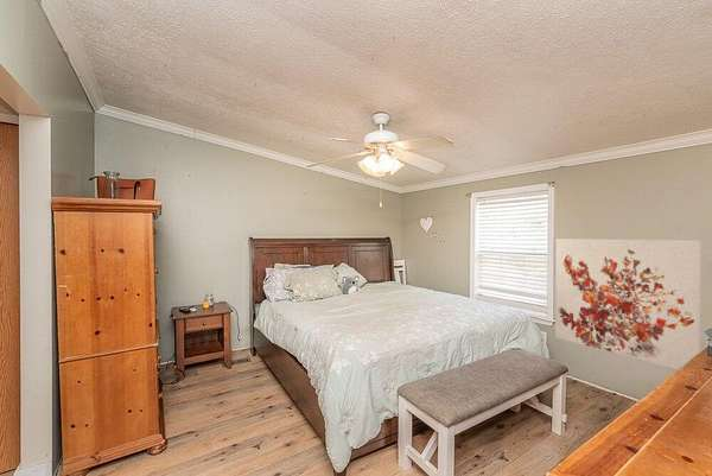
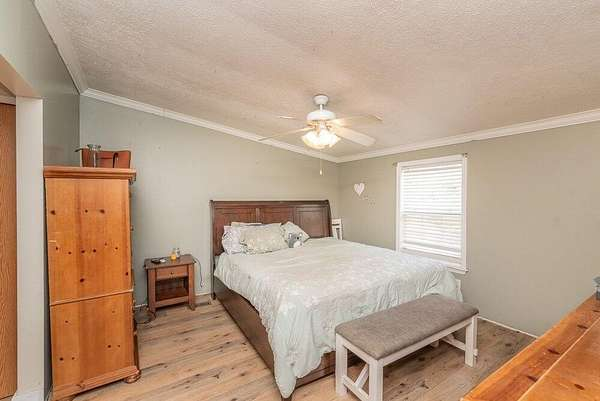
- wall art (617, 296)
